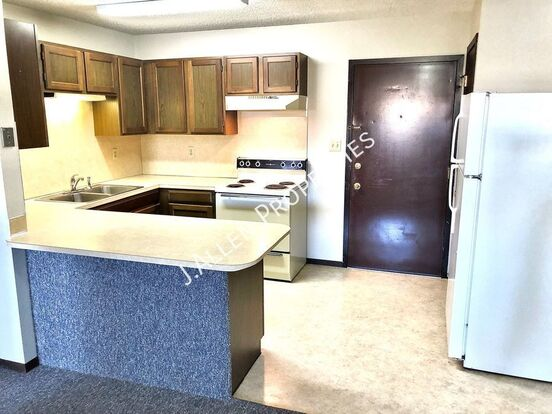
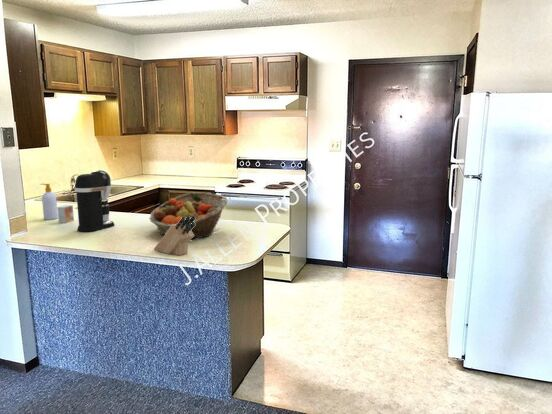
+ soap bottle (48, 201)
+ small box (65, 213)
+ coffee maker (94, 199)
+ knife block (175, 232)
+ fruit basket (188, 214)
